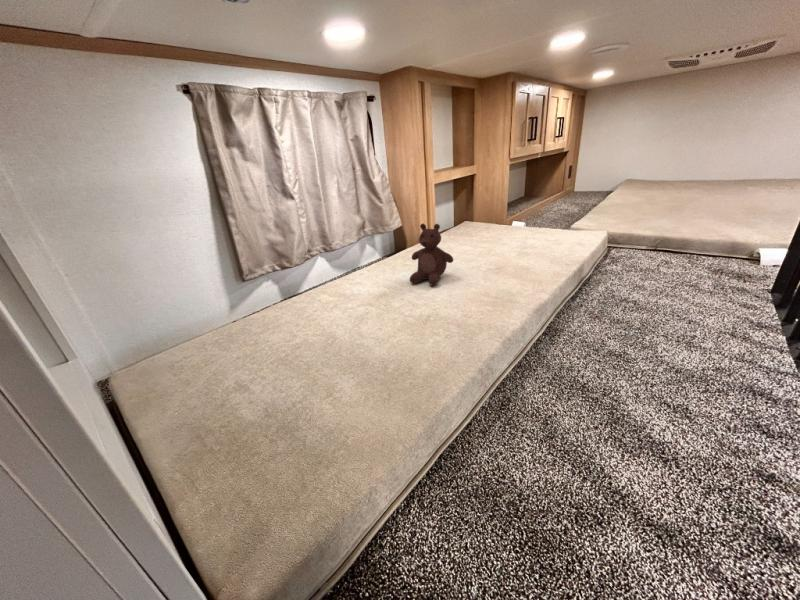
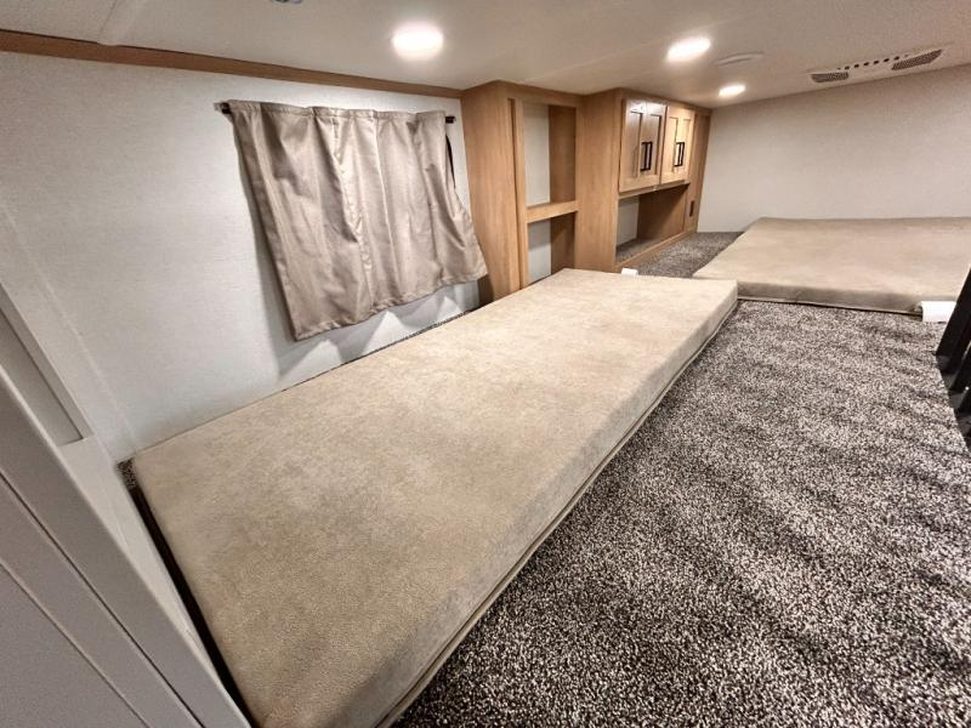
- teddy bear (427, 253)
